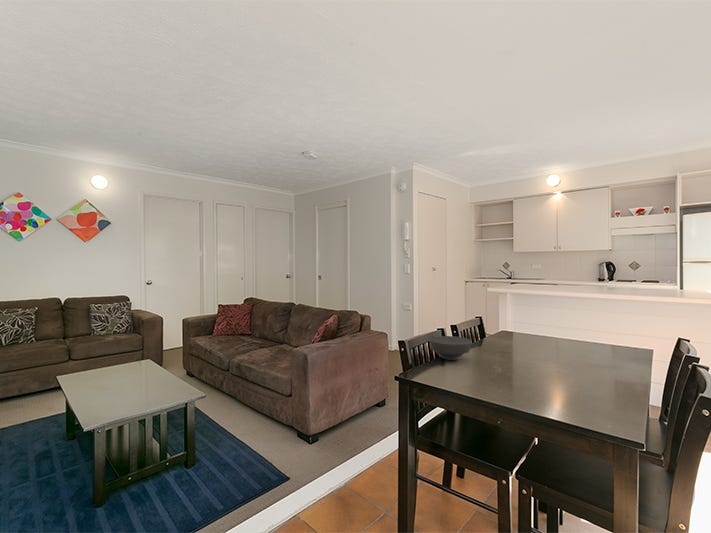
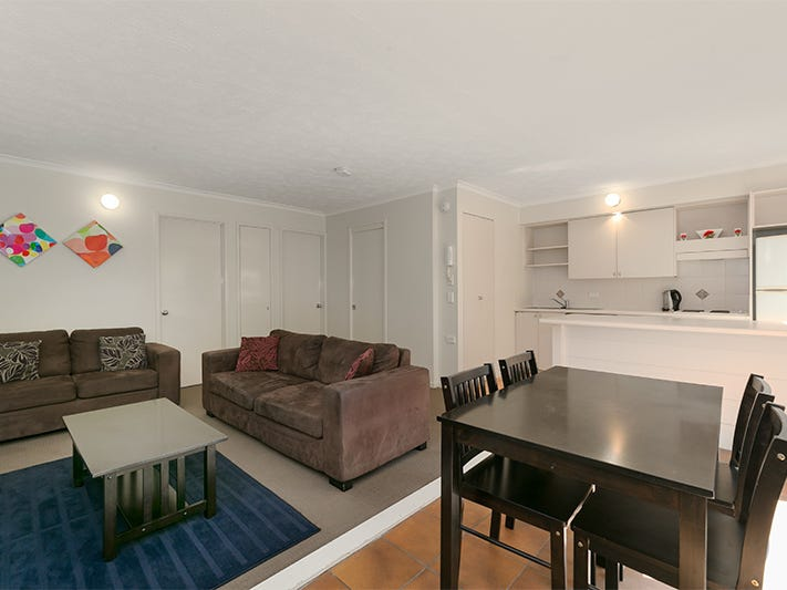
- bowl (450, 349)
